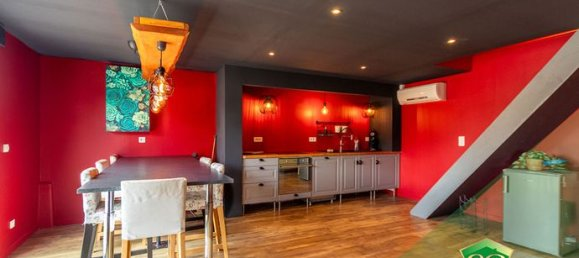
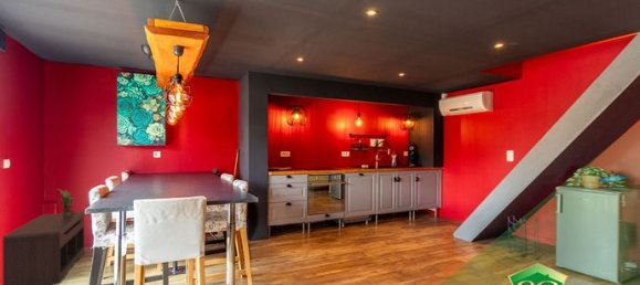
+ potted plant (65, 201)
+ bench (49, 245)
